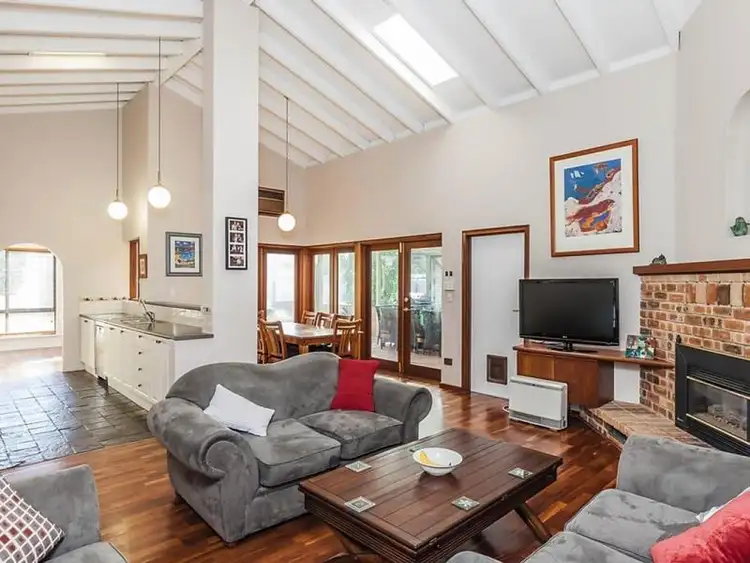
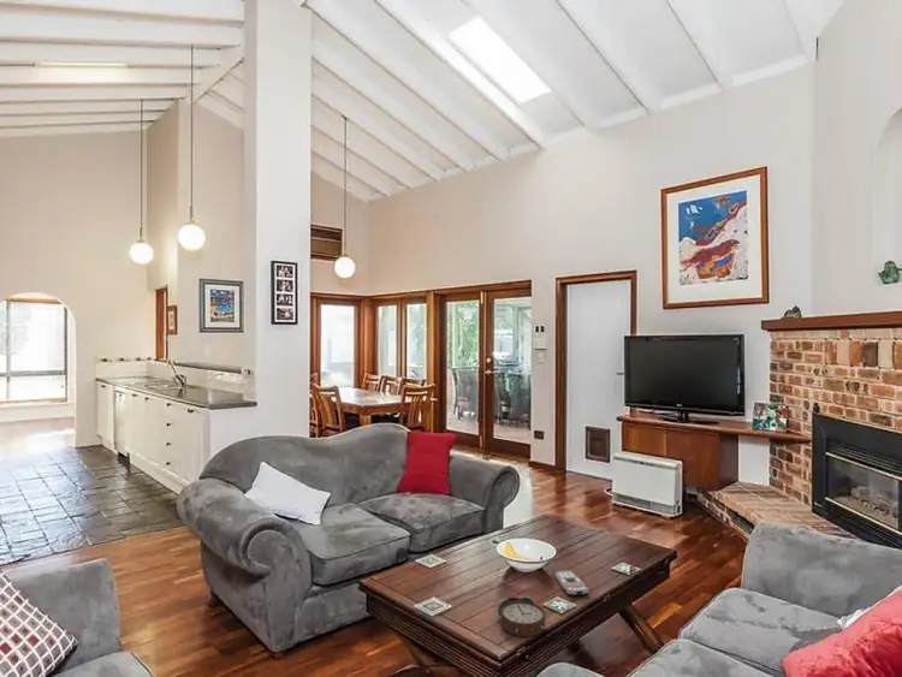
+ alarm clock (520, 612)
+ remote control (570, 582)
